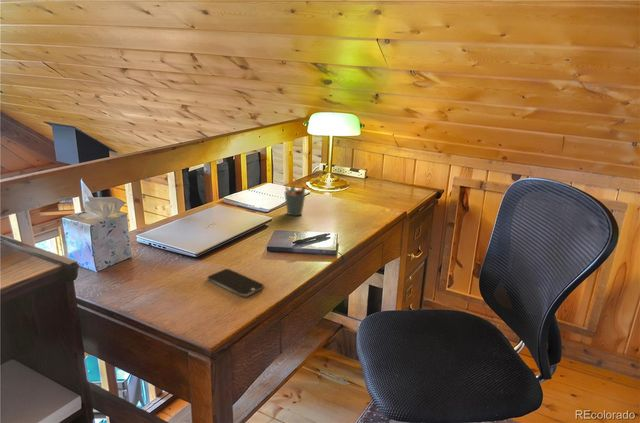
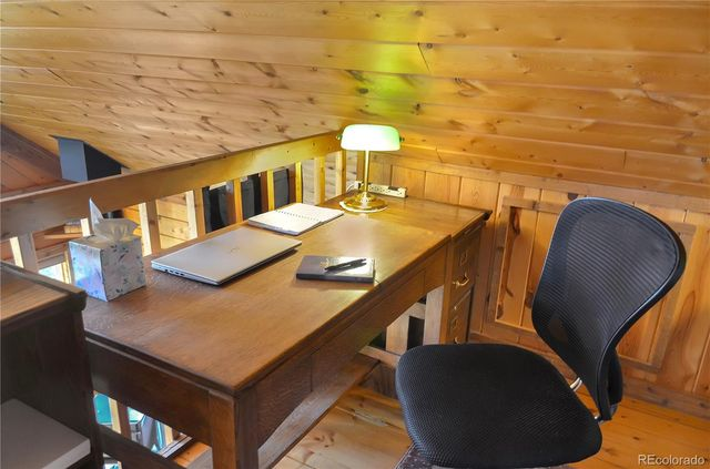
- smartphone (235, 282)
- pen holder (294, 197)
